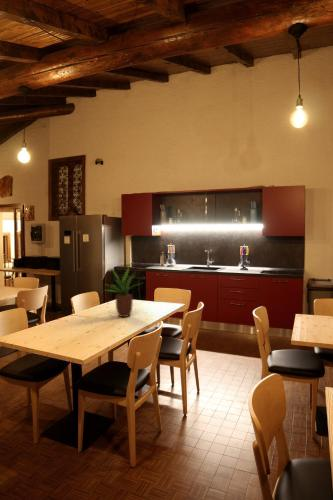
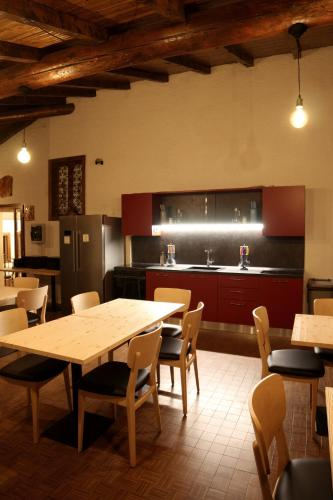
- potted plant (120, 291)
